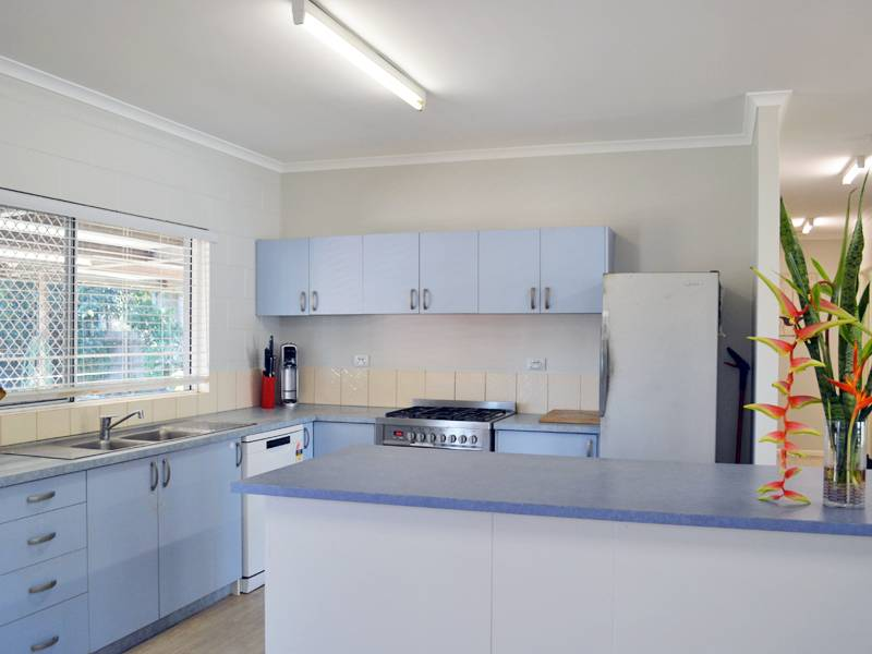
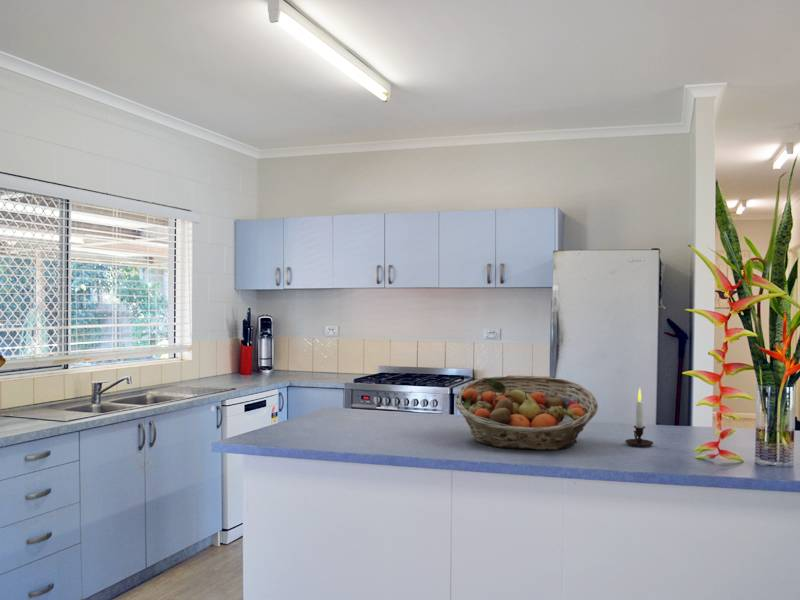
+ fruit basket (524, 411)
+ candle (638, 415)
